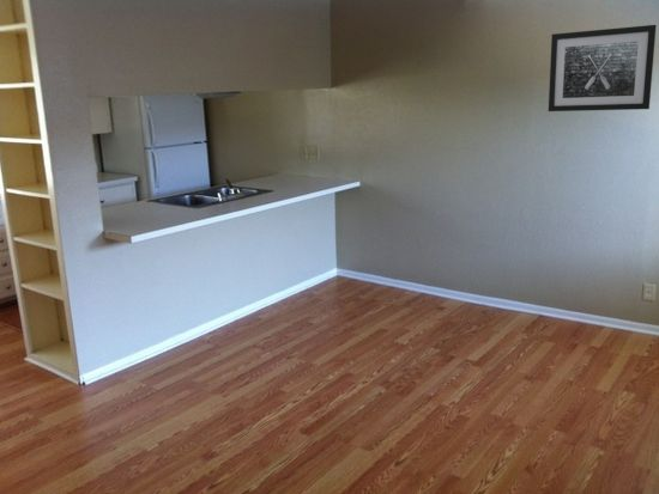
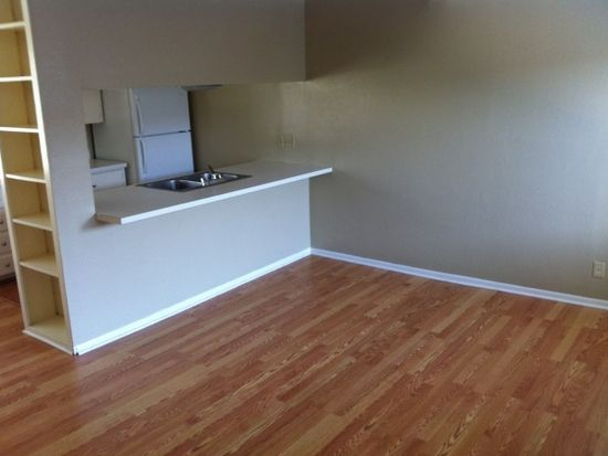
- wall art (599, 71)
